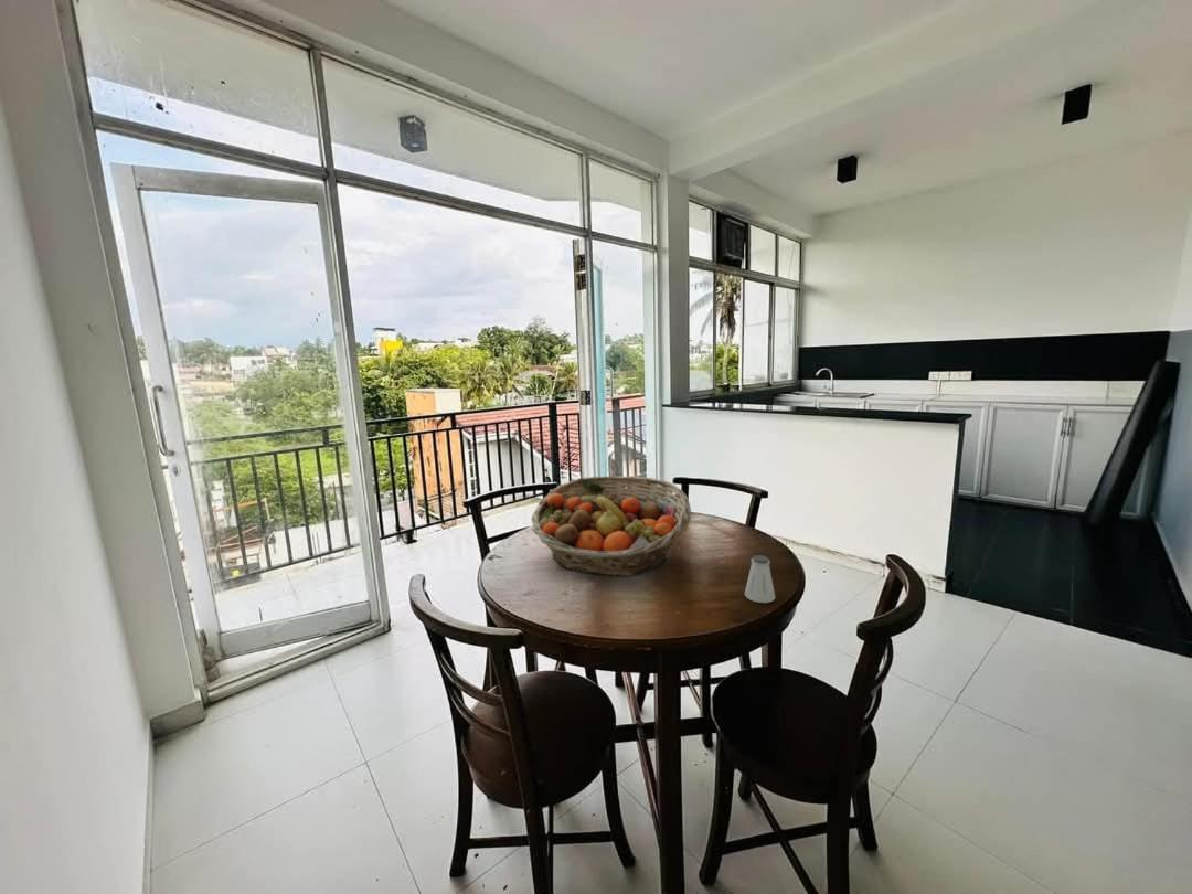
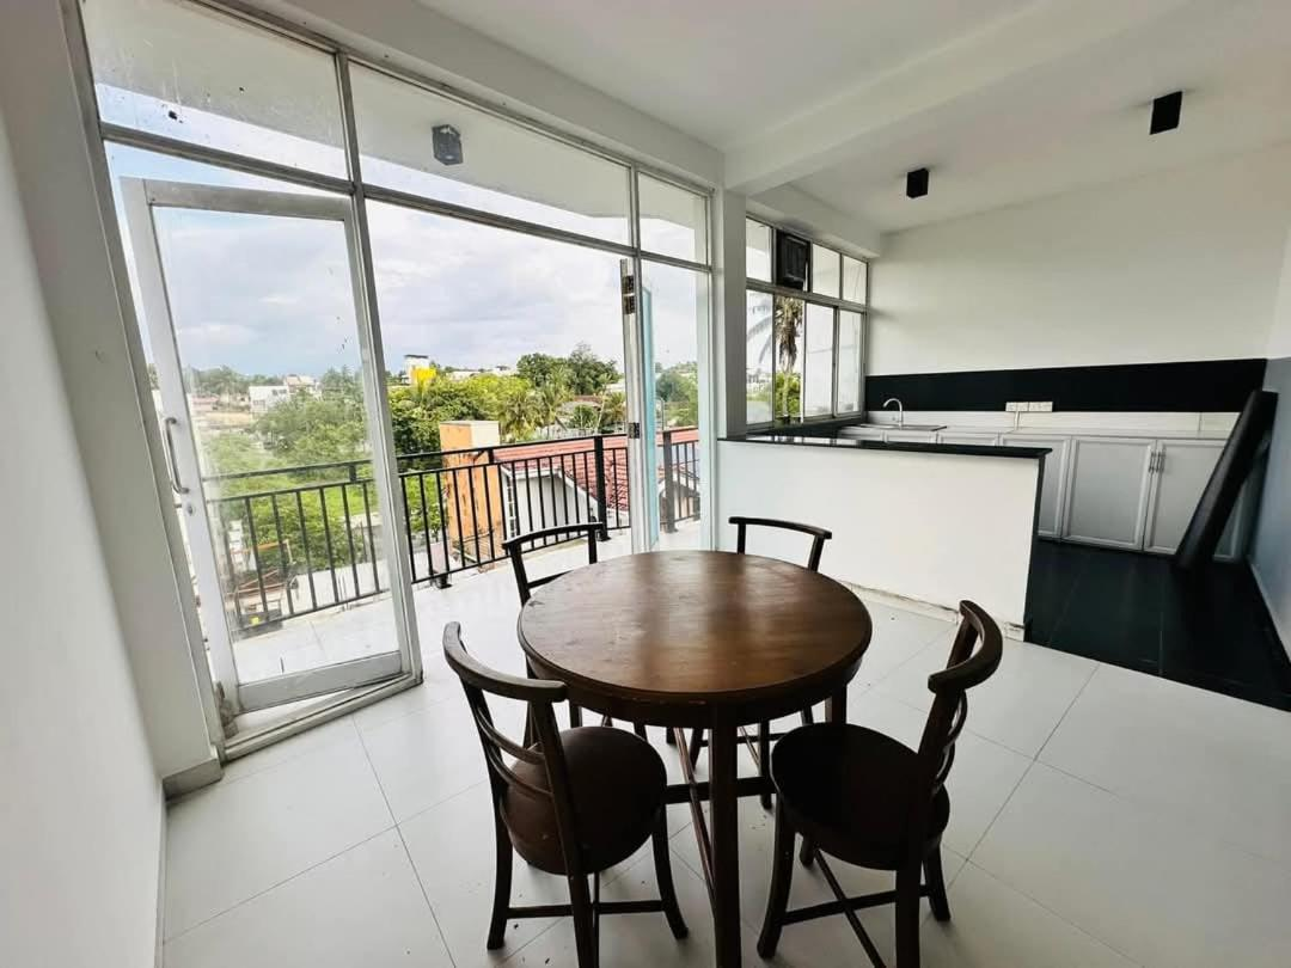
- fruit basket (609, 522)
- saltshaker (759, 576)
